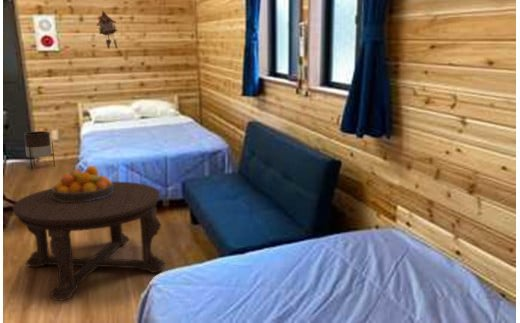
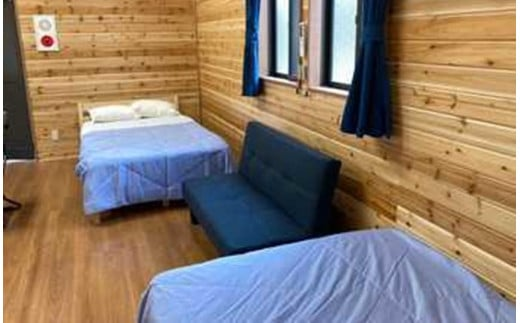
- cuckoo clock (106, 30)
- planter (39, 150)
- fruit bowl (82, 181)
- coffee table (92, 228)
